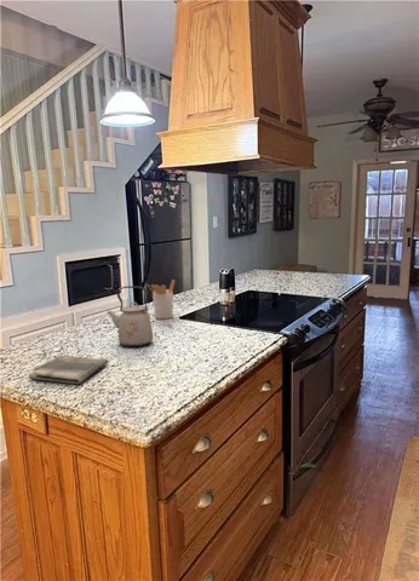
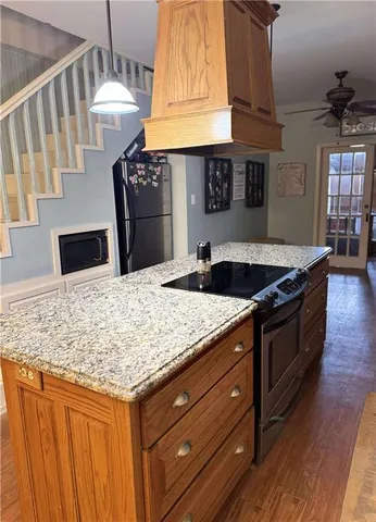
- kettle (127, 315)
- dish towel (69, 367)
- utensil holder (161, 299)
